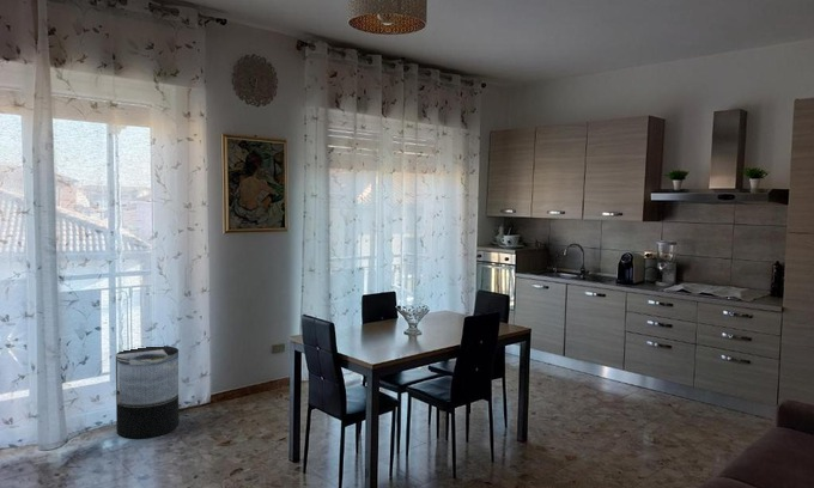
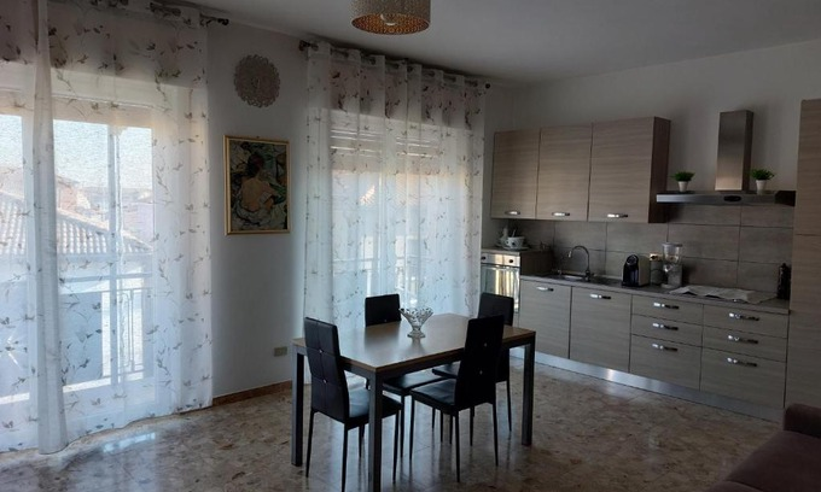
- trash can (147, 389)
